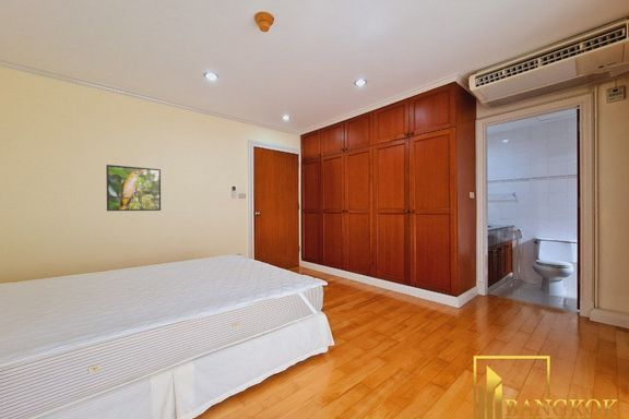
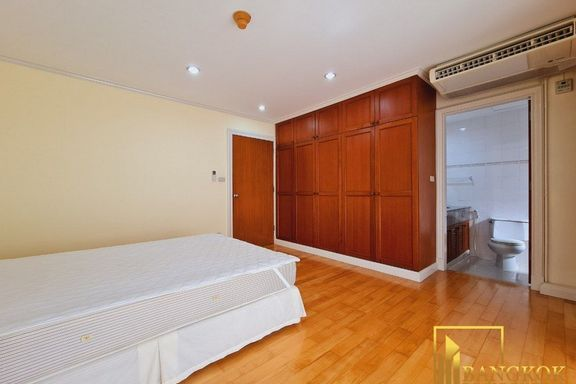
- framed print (134, 189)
